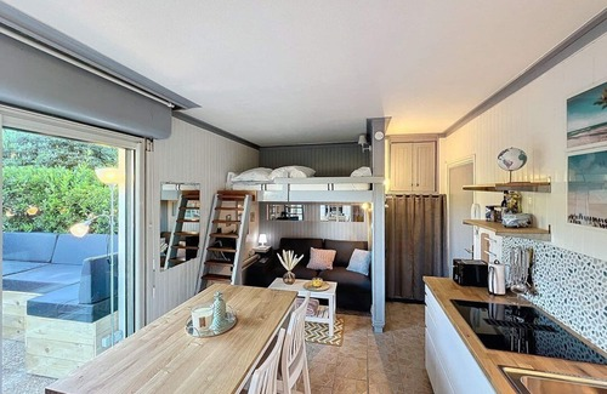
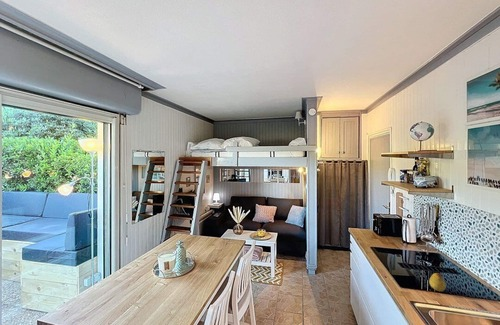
+ fruit (437, 280)
